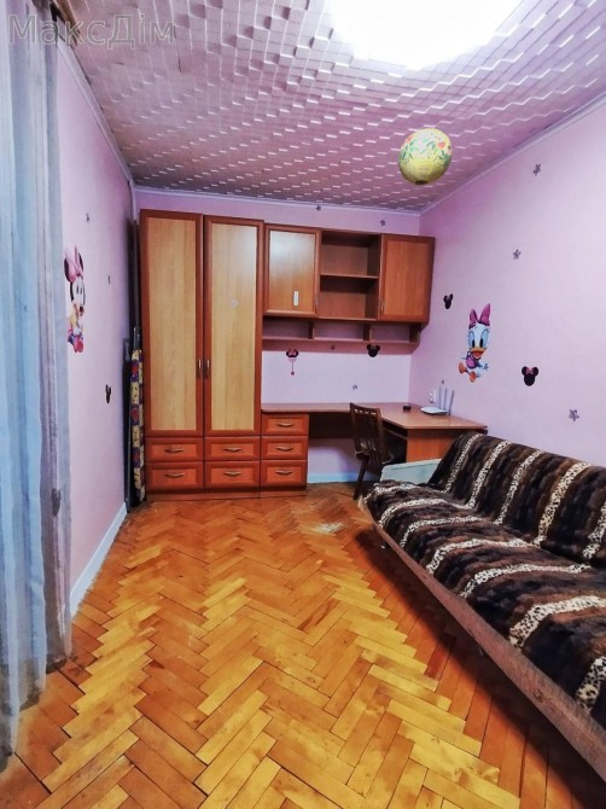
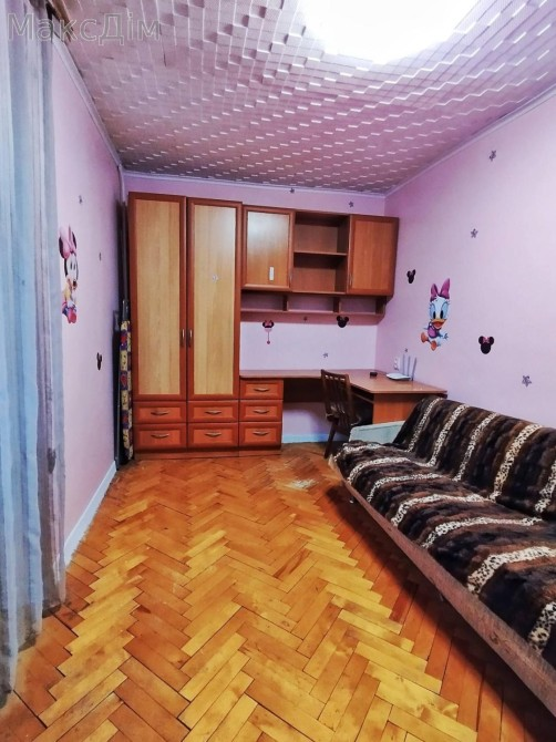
- paper lantern (424, 157)
